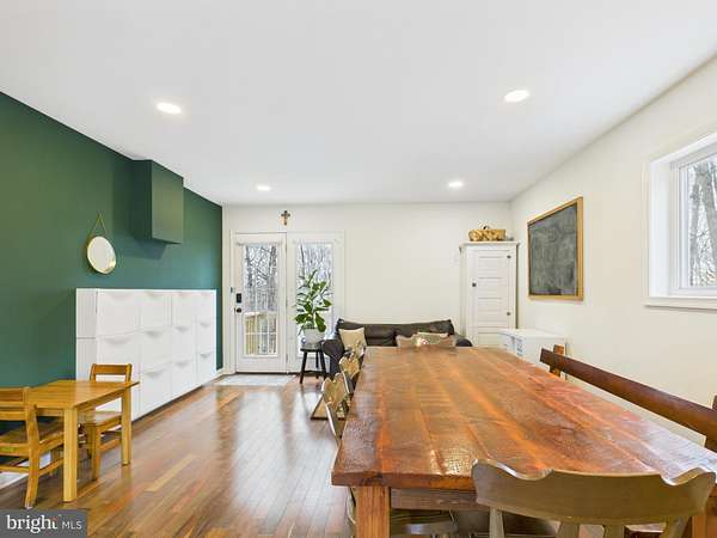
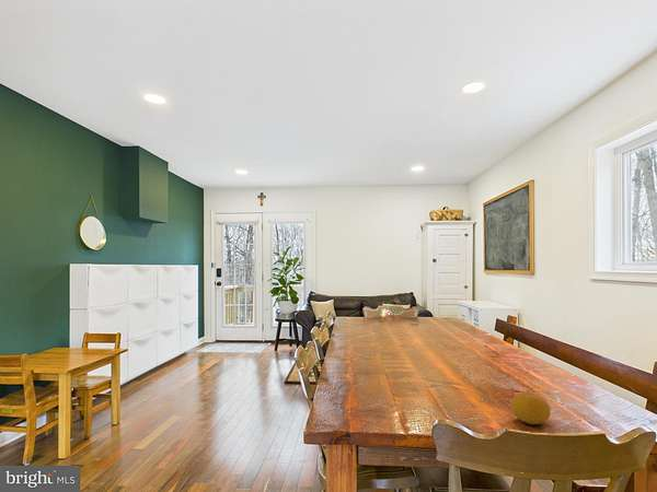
+ fruit (530, 407)
